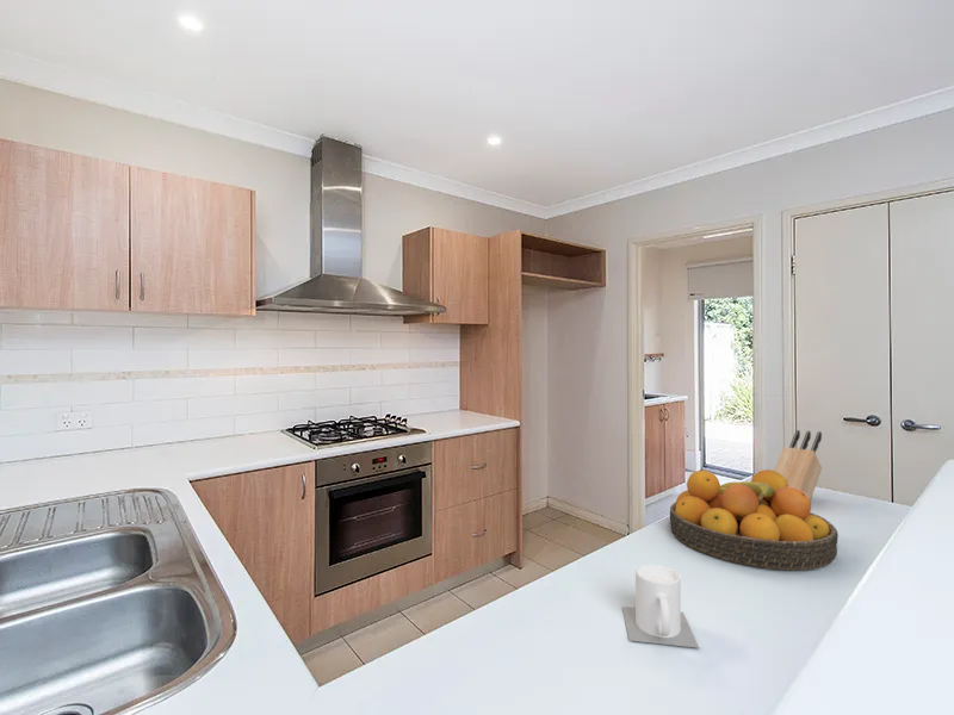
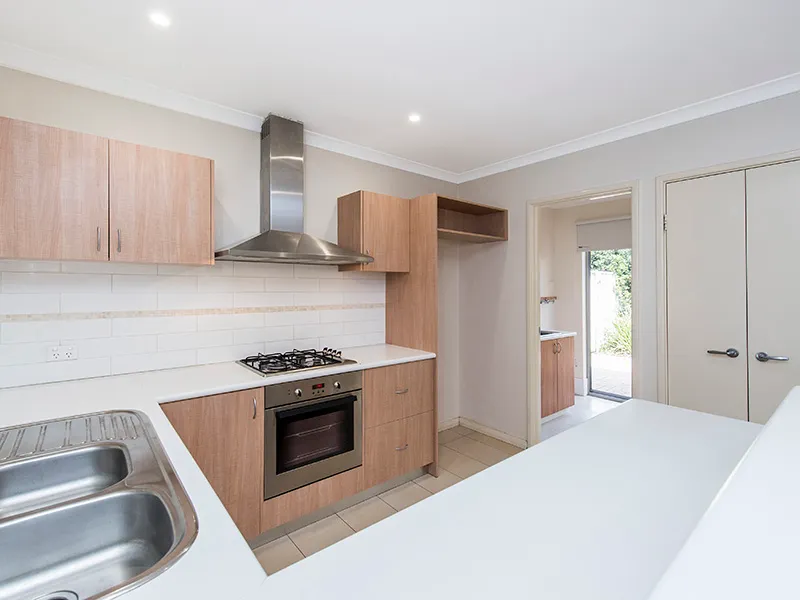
- fruit bowl (747, 505)
- knife block (794, 466)
- mug (658, 602)
